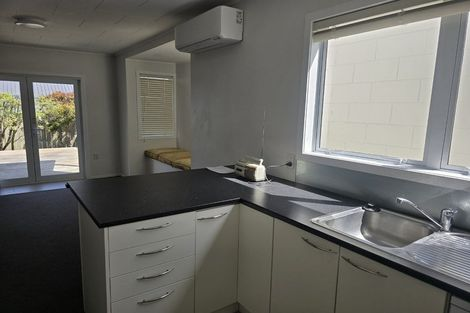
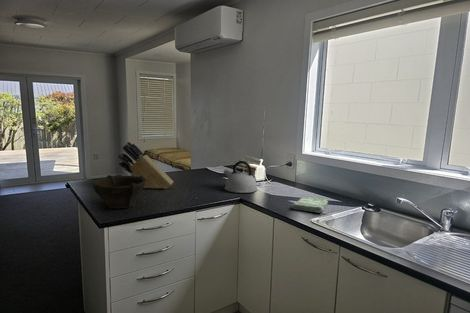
+ knife block (146, 164)
+ dish towel (310, 203)
+ bowl (120, 191)
+ kettle (239, 174)
